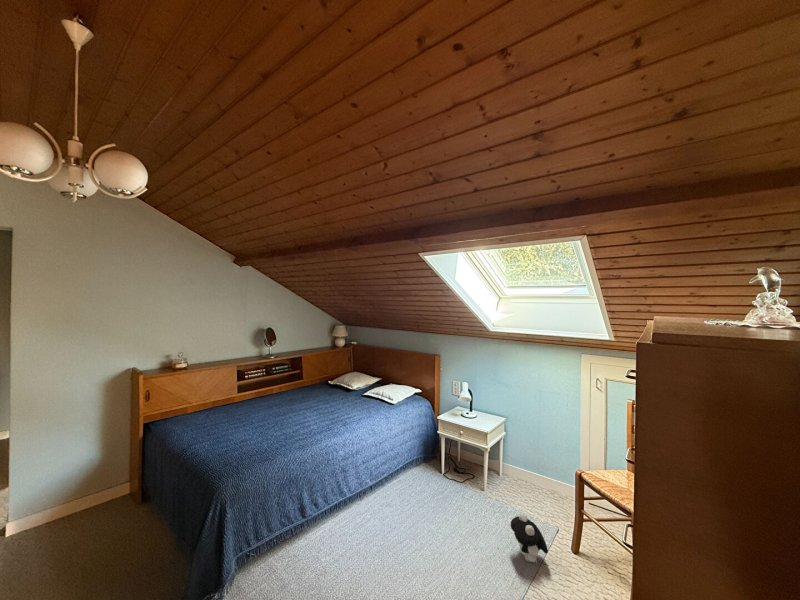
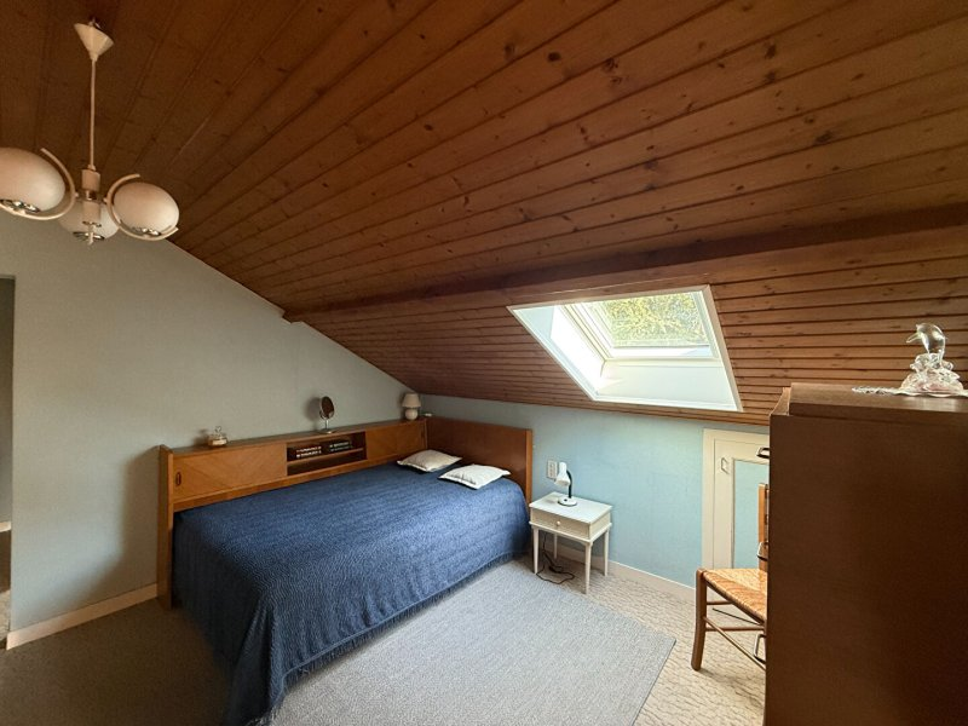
- plush toy (529, 540)
